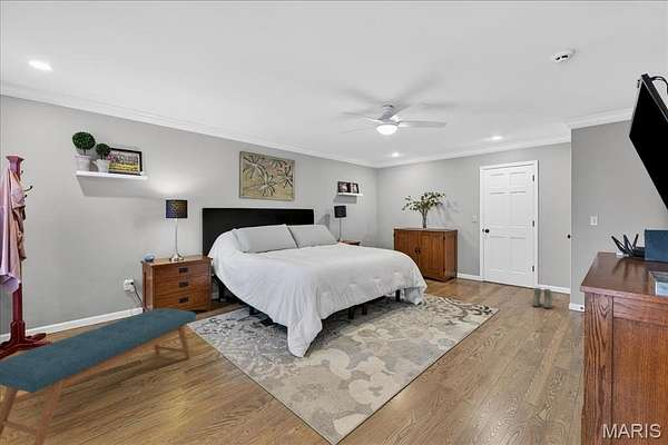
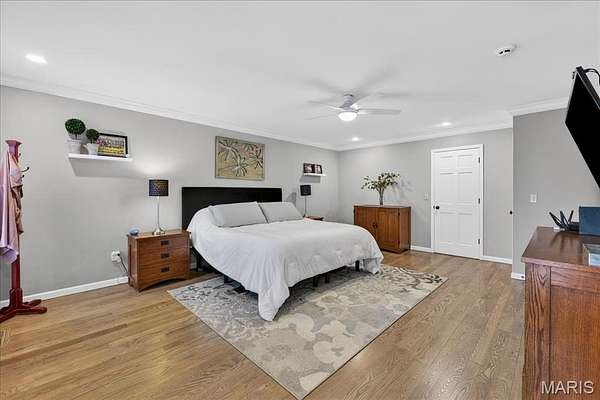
- bench (114, 359)
- boots (543, 296)
